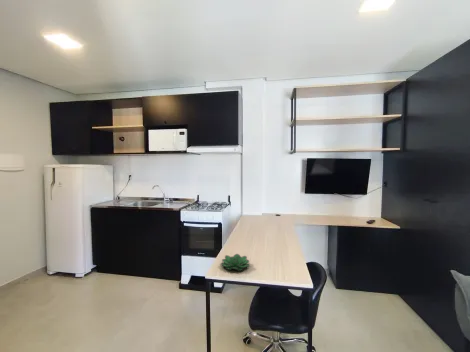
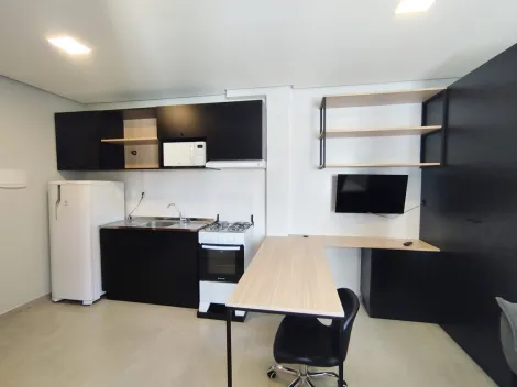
- succulent plant (235, 261)
